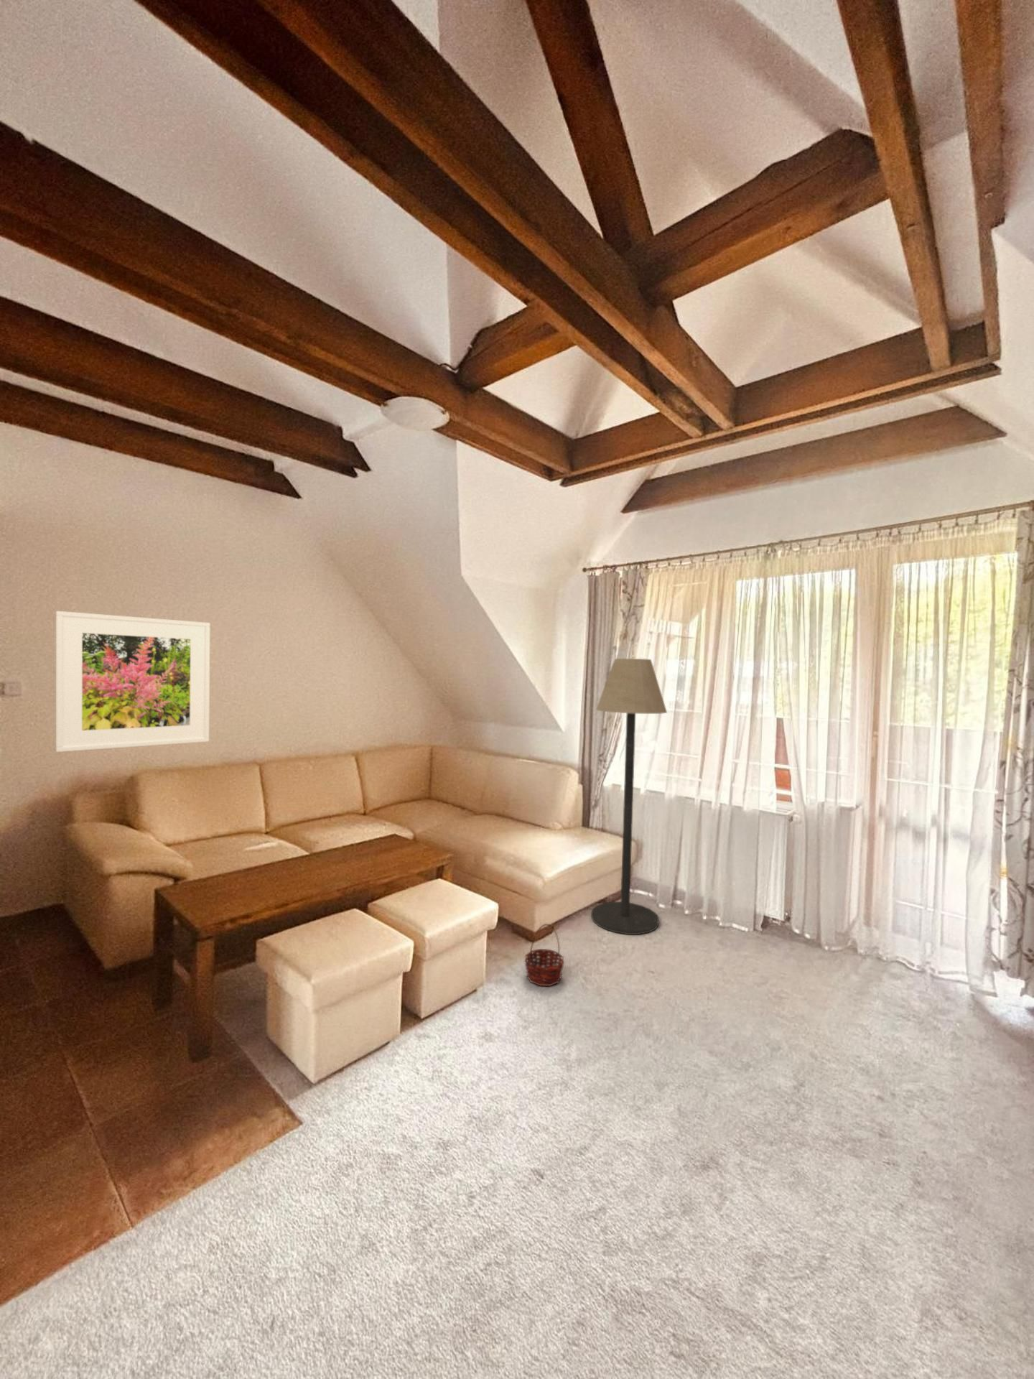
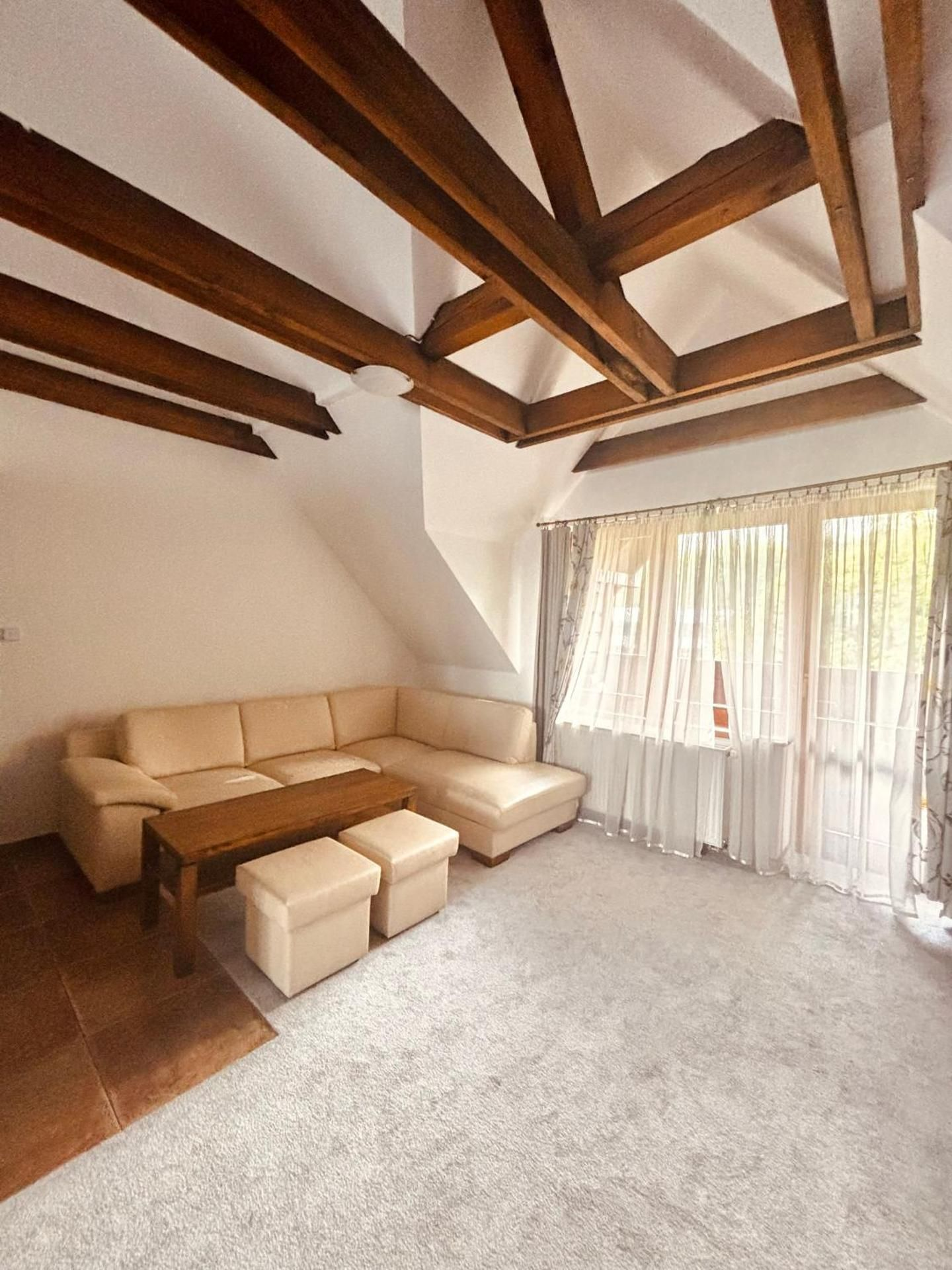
- basket (544, 950)
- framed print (139, 682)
- floor lamp (628, 789)
